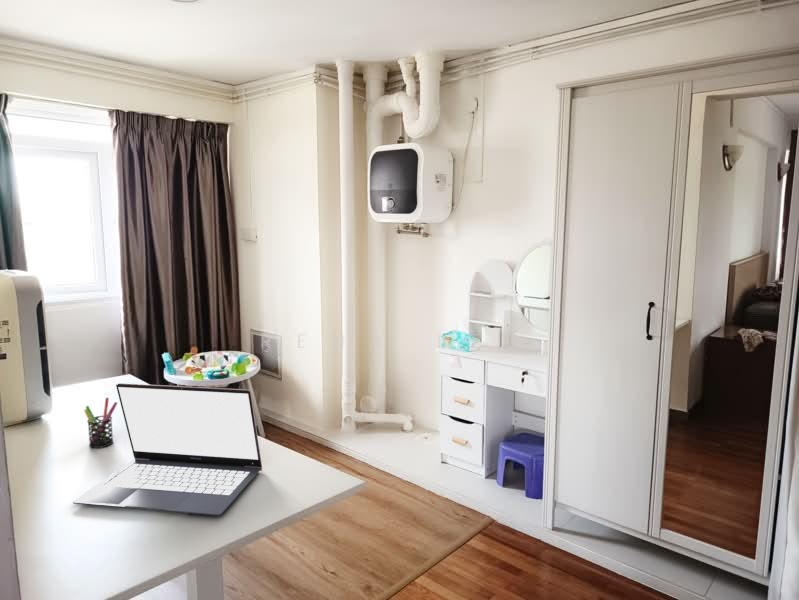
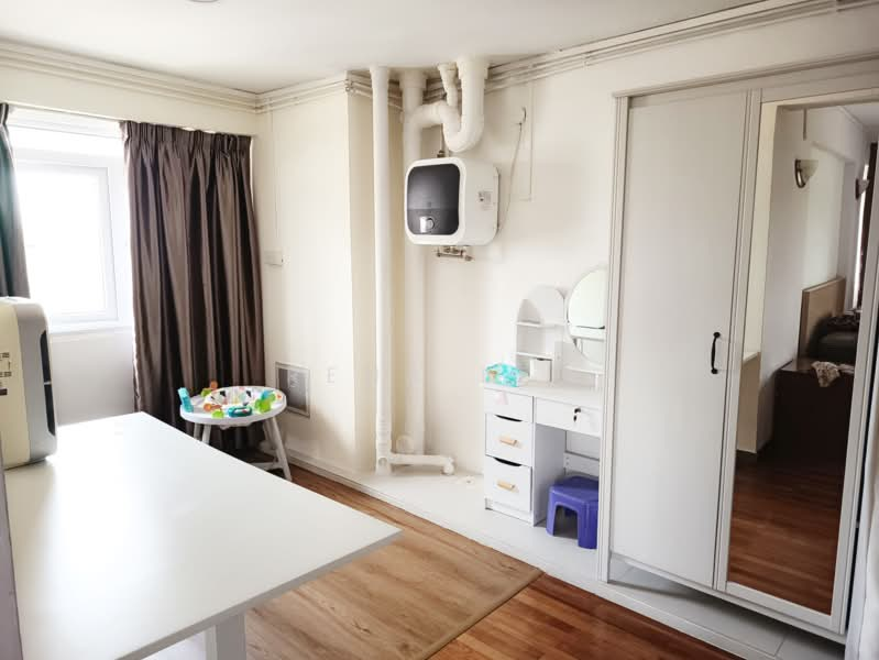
- laptop (171, 440)
- pen holder (99, 421)
